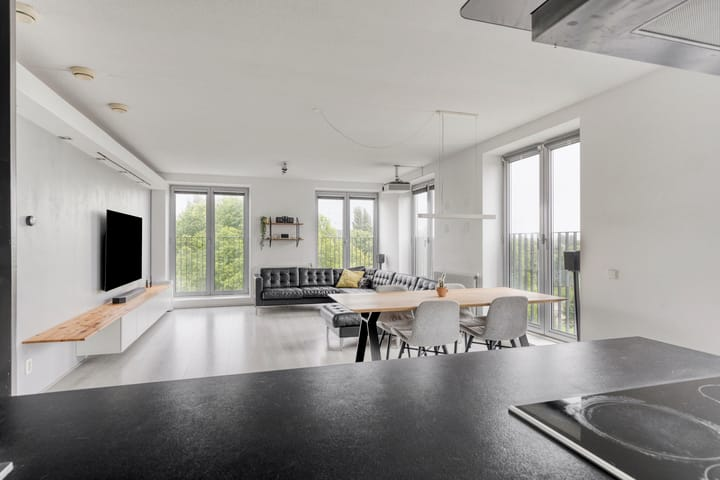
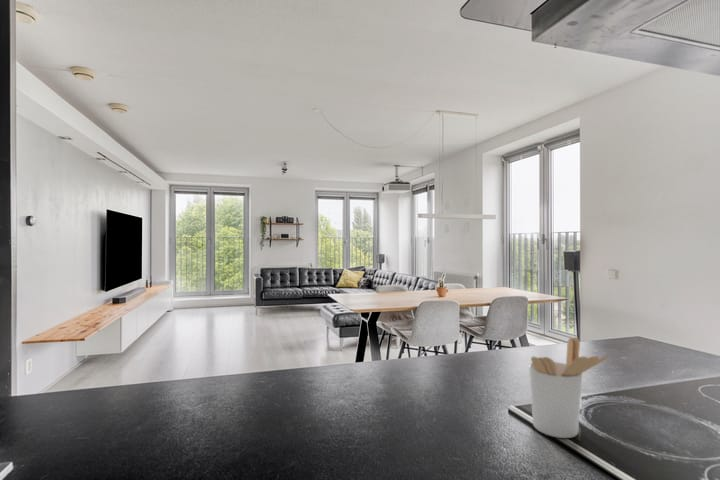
+ utensil holder (566, 388)
